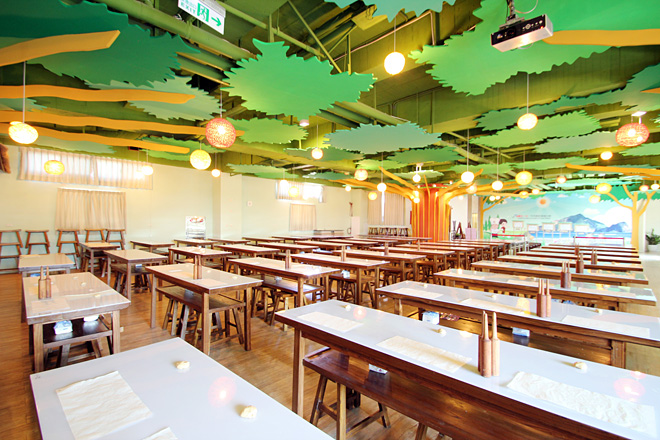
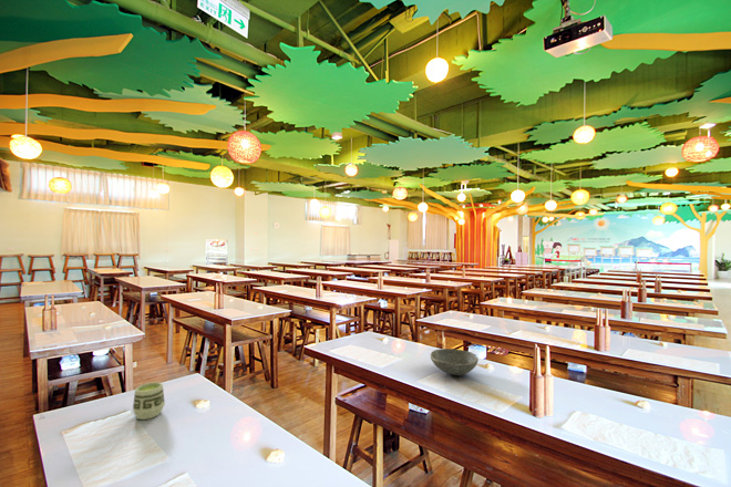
+ cup (148, 400)
+ bowl (453, 364)
